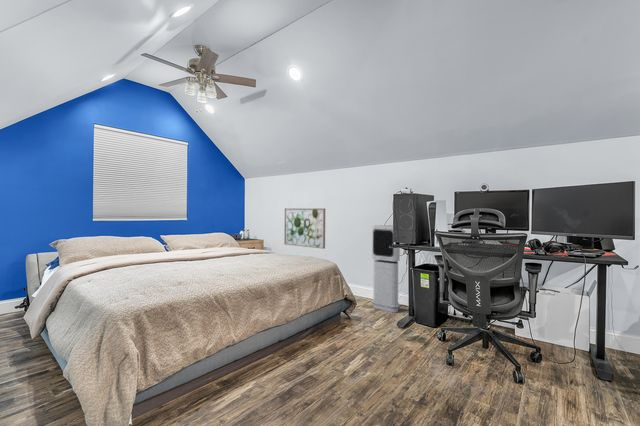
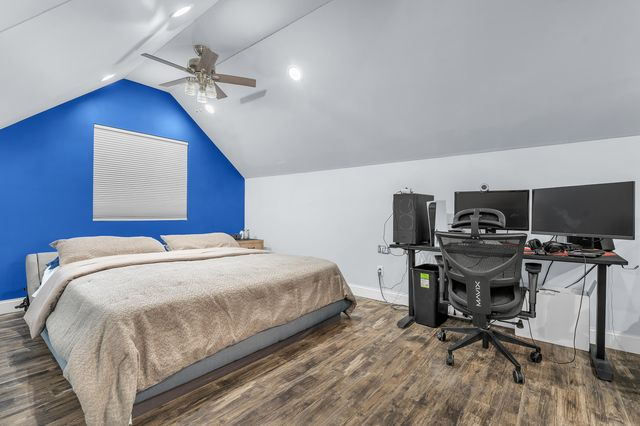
- wall art (303, 227)
- air purifier (389, 266)
